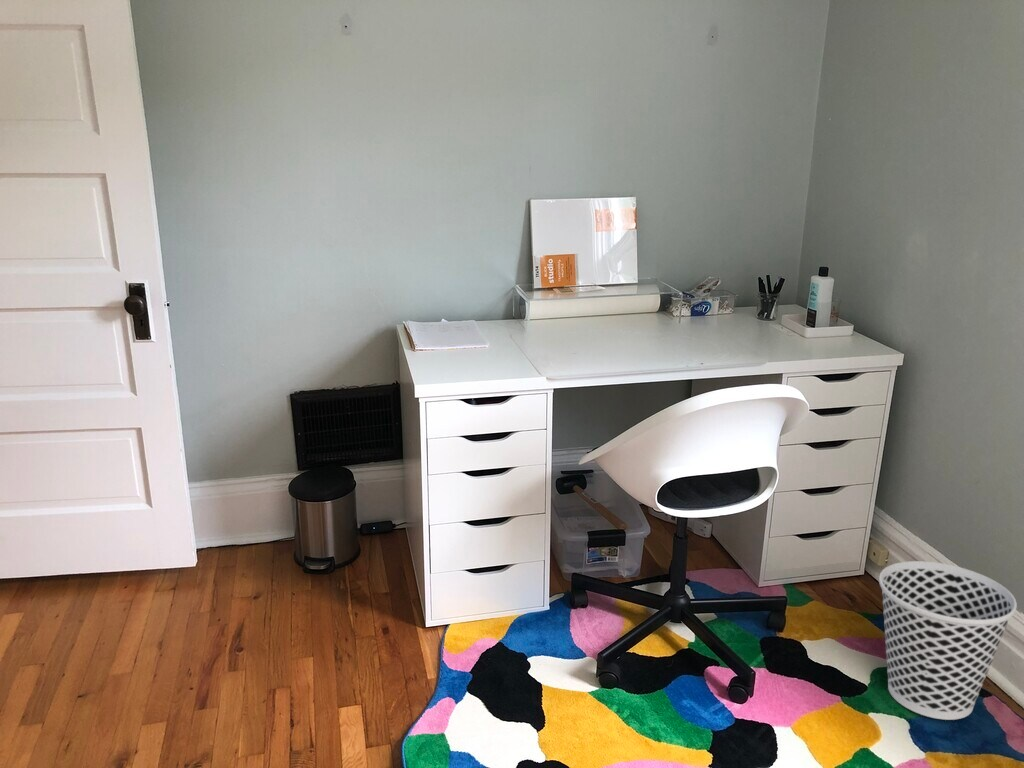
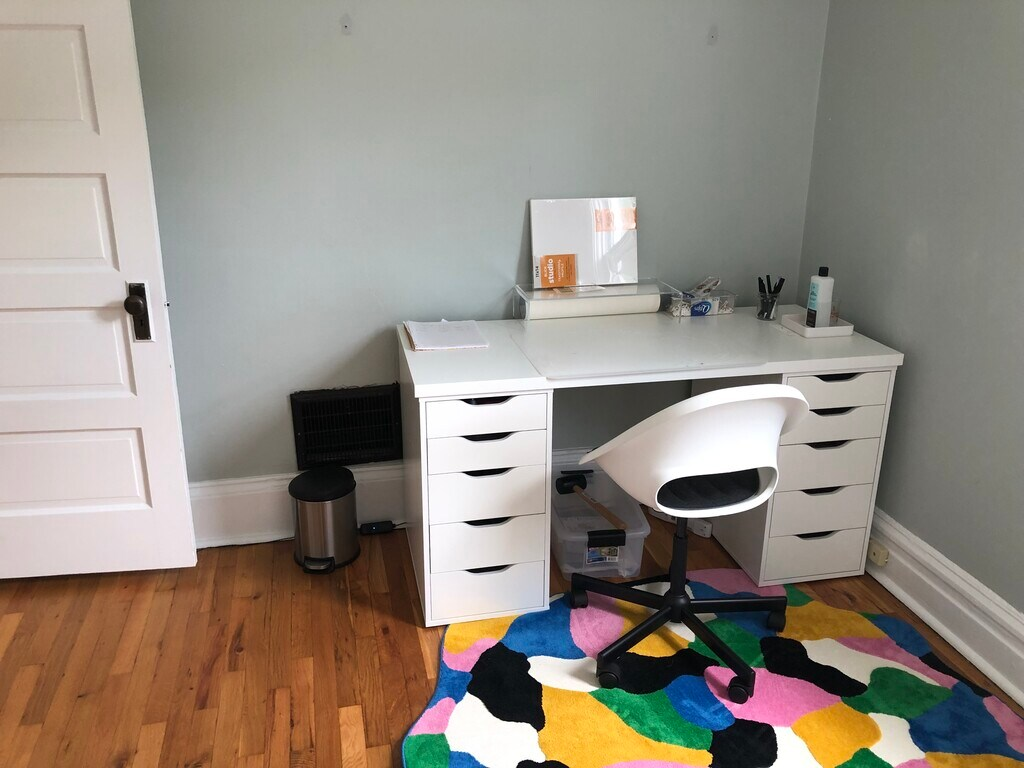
- wastebasket (937, 643)
